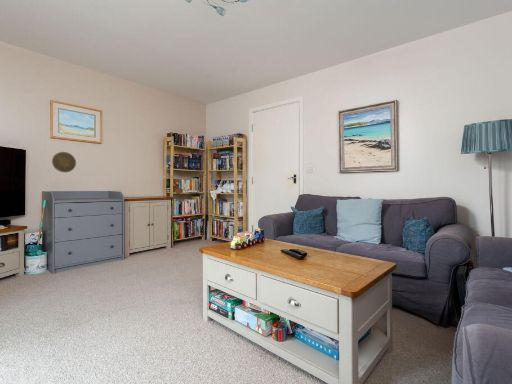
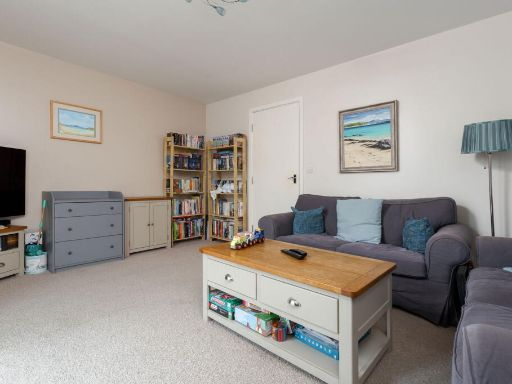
- decorative plate (64, 162)
